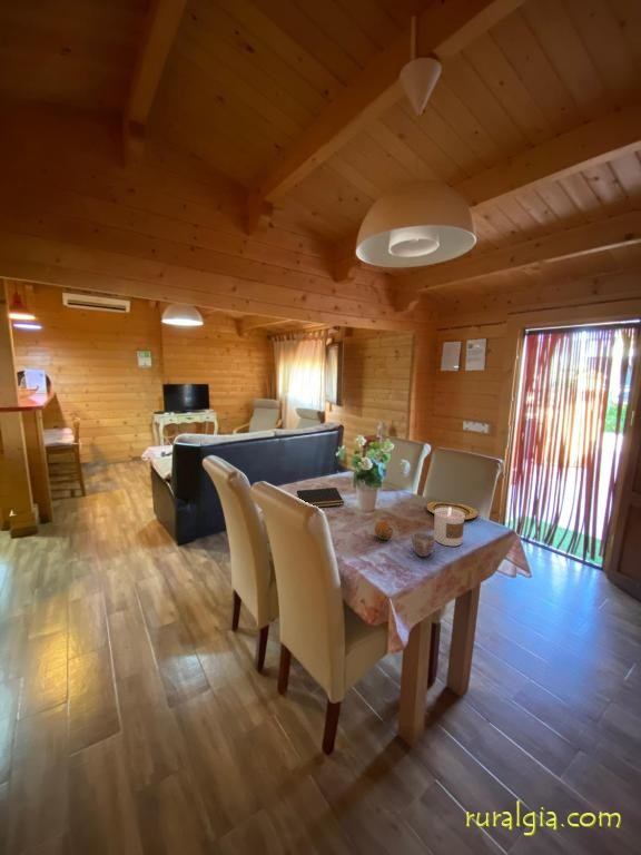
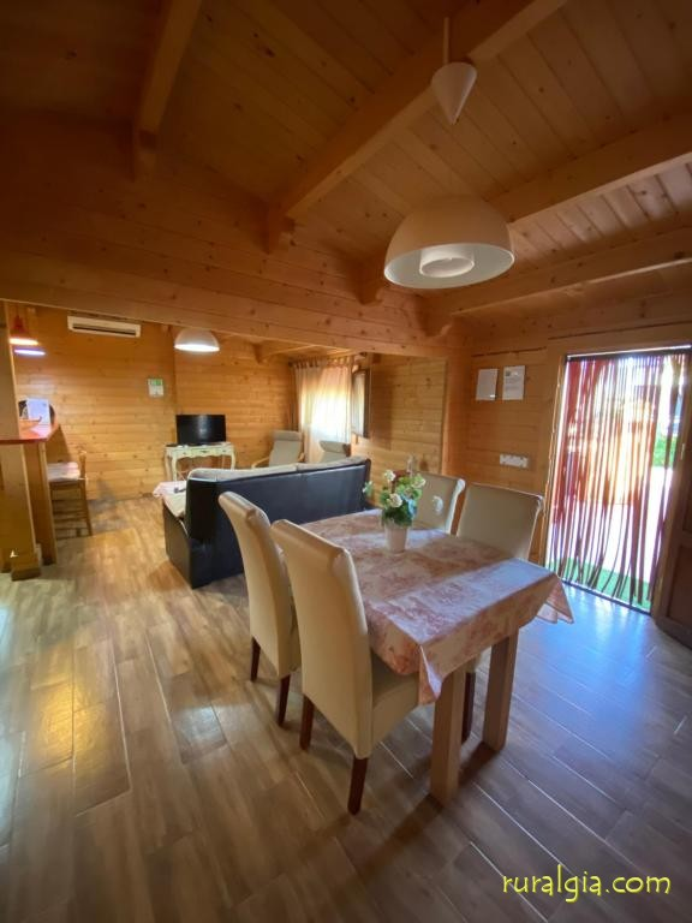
- fruit (383, 530)
- cup (423, 547)
- plate (451, 508)
- notepad (319, 497)
- candle (448, 523)
